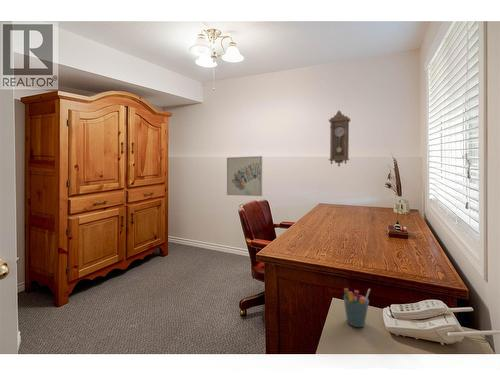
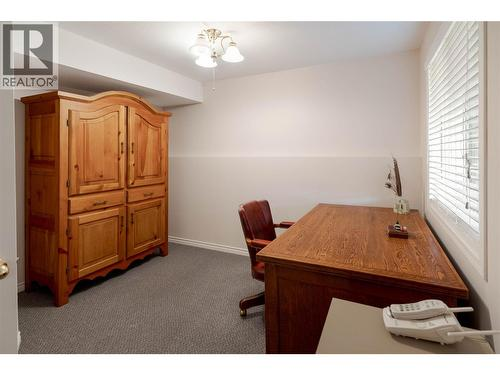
- wall art (244, 176)
- pen holder (355, 304)
- pendulum clock (339, 139)
